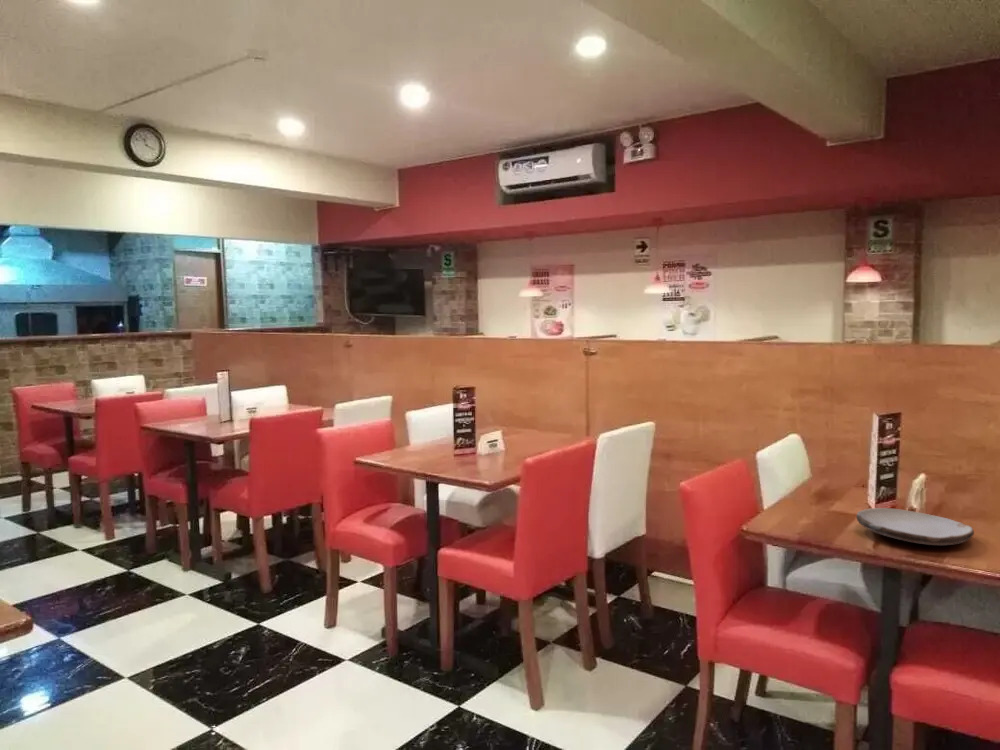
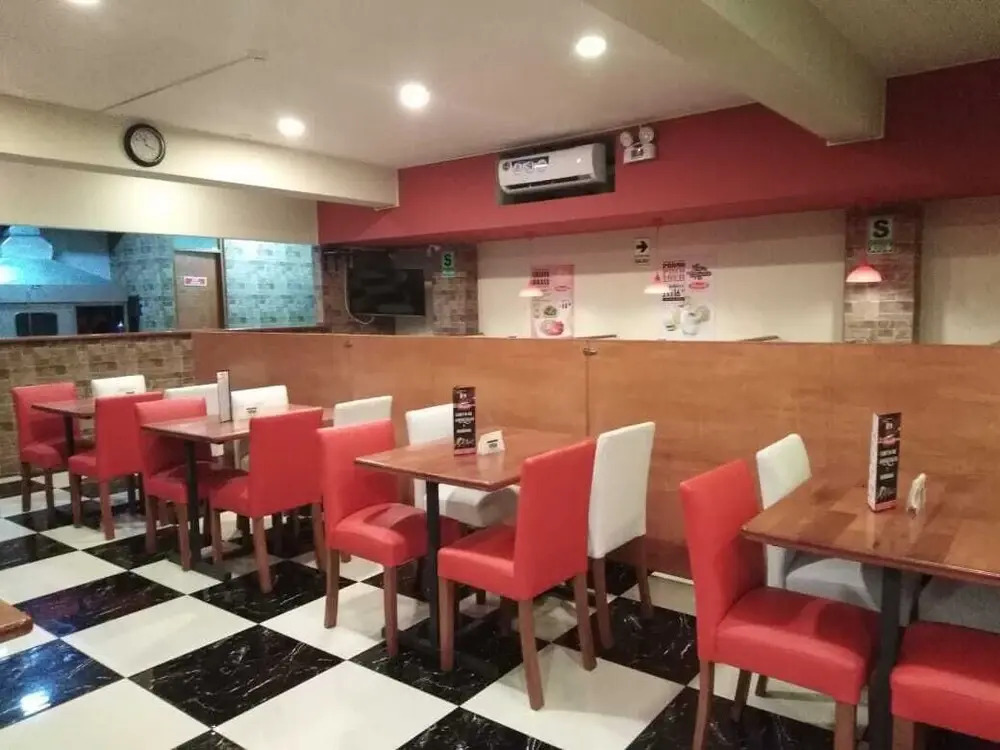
- plate (913, 526)
